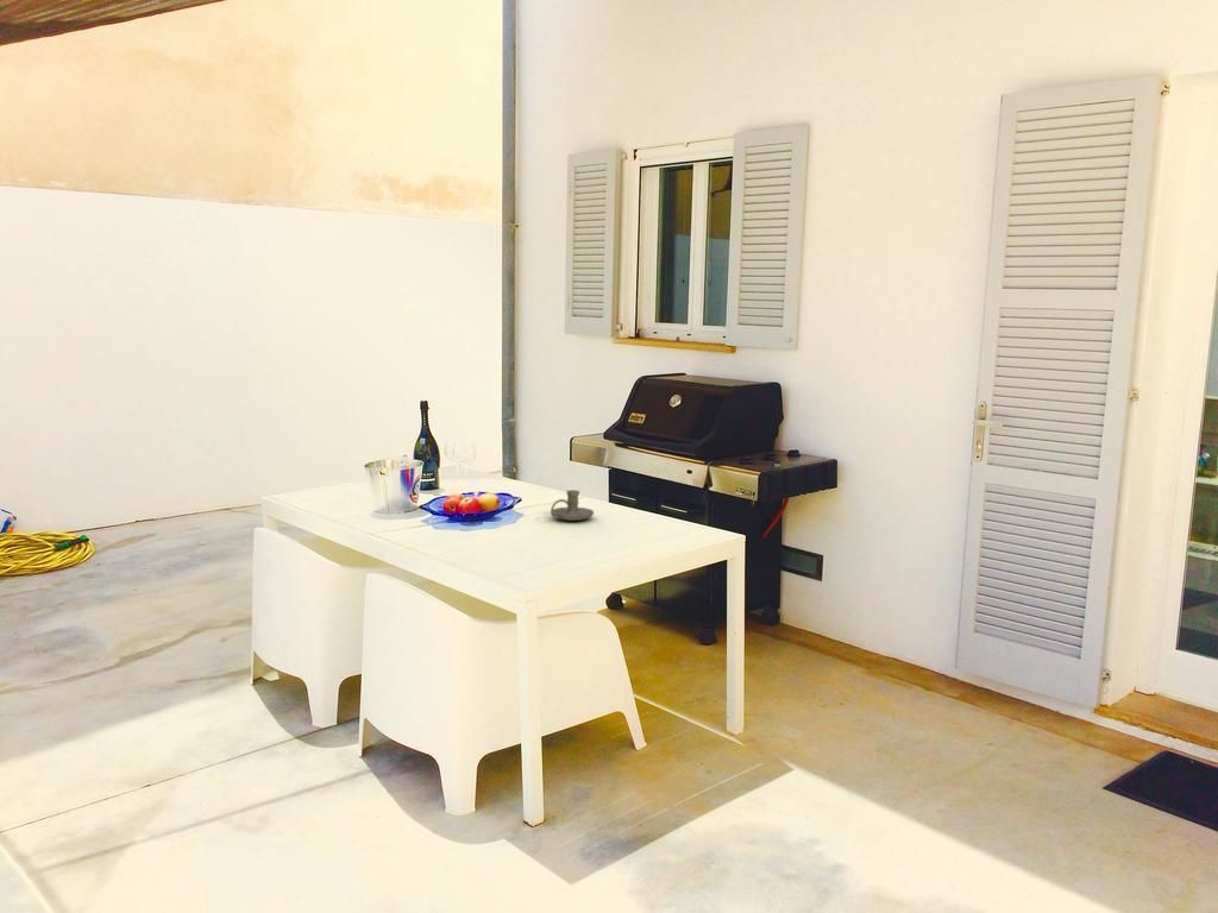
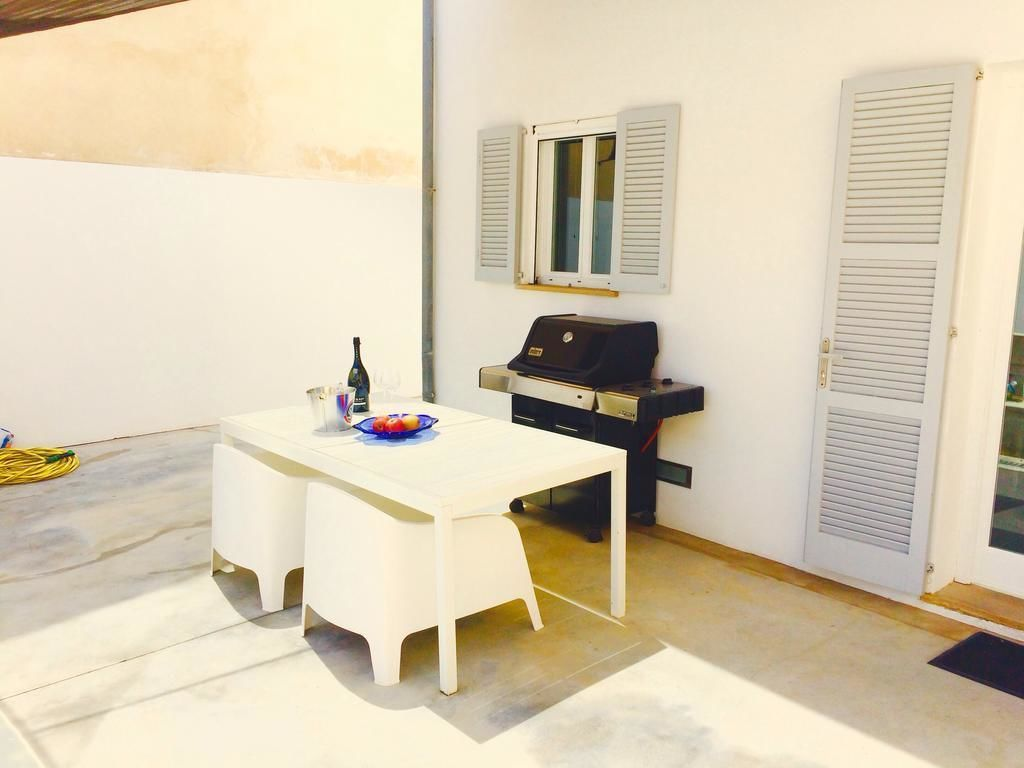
- candle holder (569, 505)
